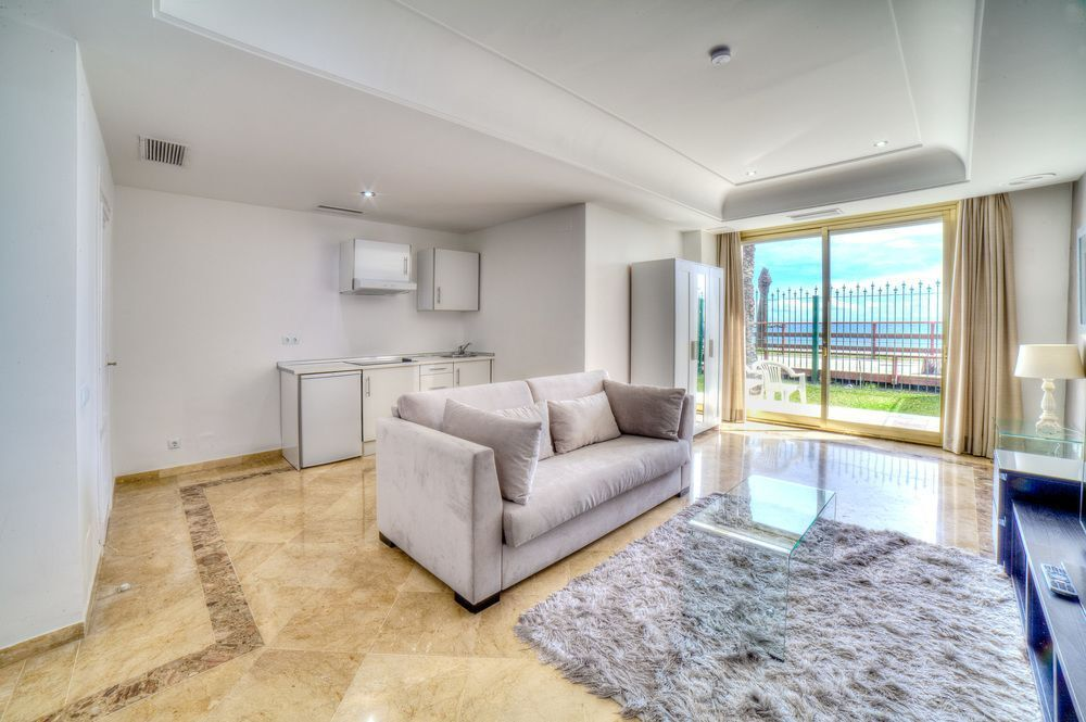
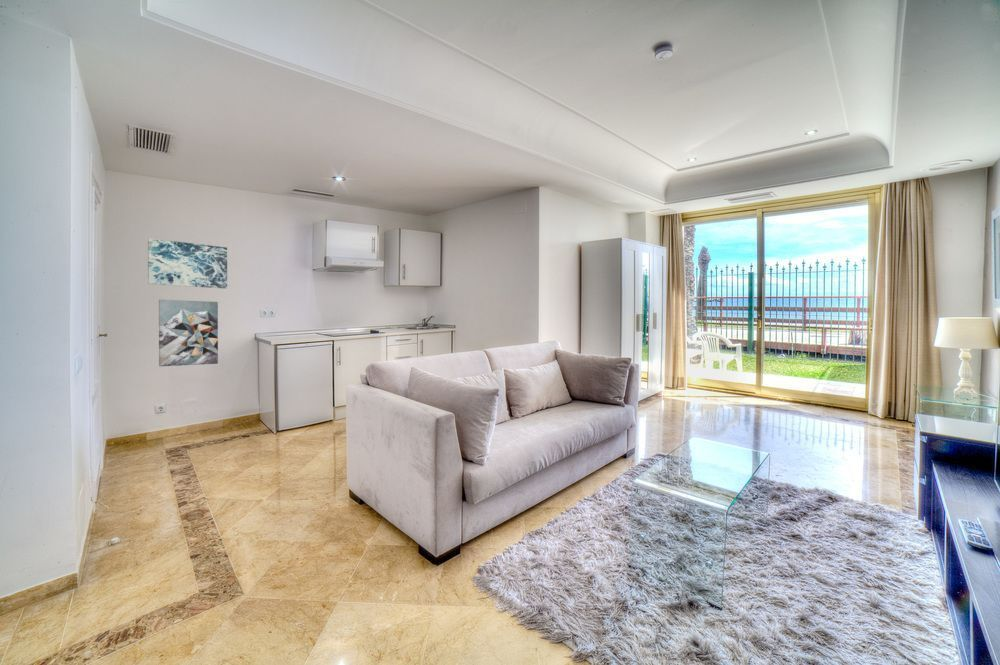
+ wall art (189, 264)
+ wall art (189, 332)
